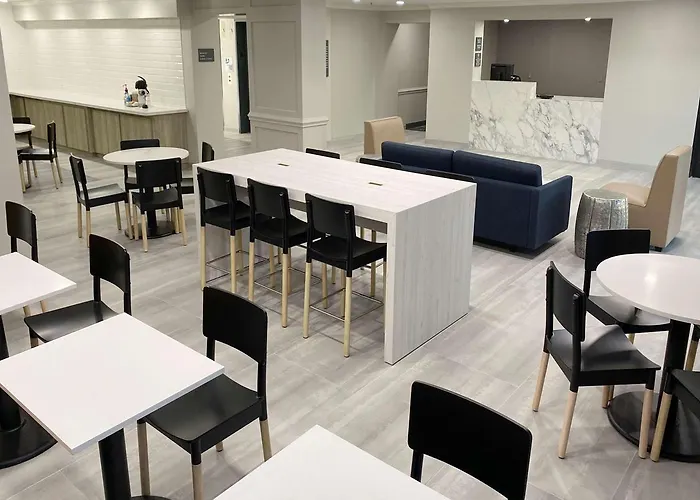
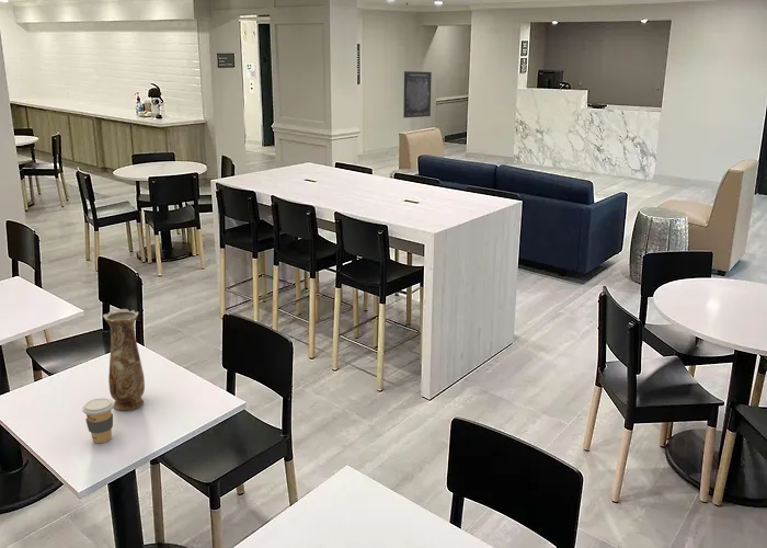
+ vase (124, 359)
+ coffee cup (100, 421)
+ wall art (417, 94)
